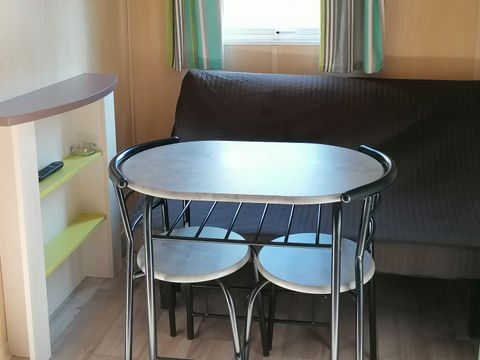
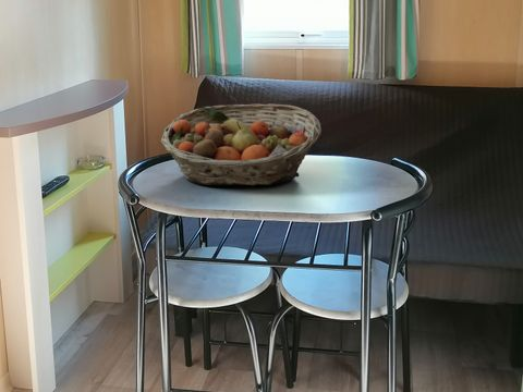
+ fruit basket (241, 143)
